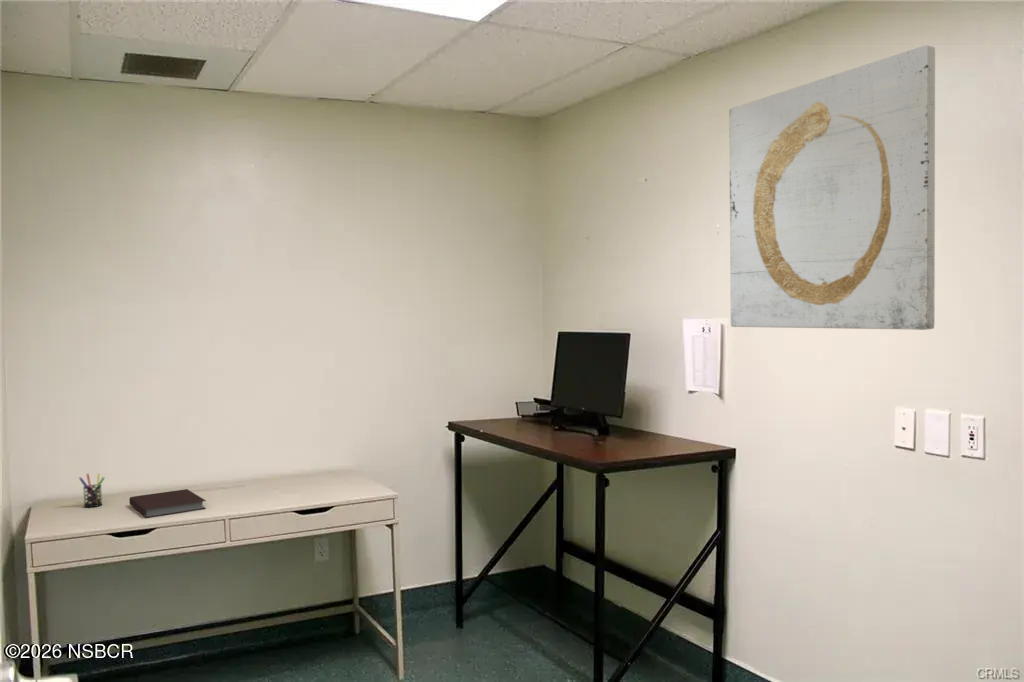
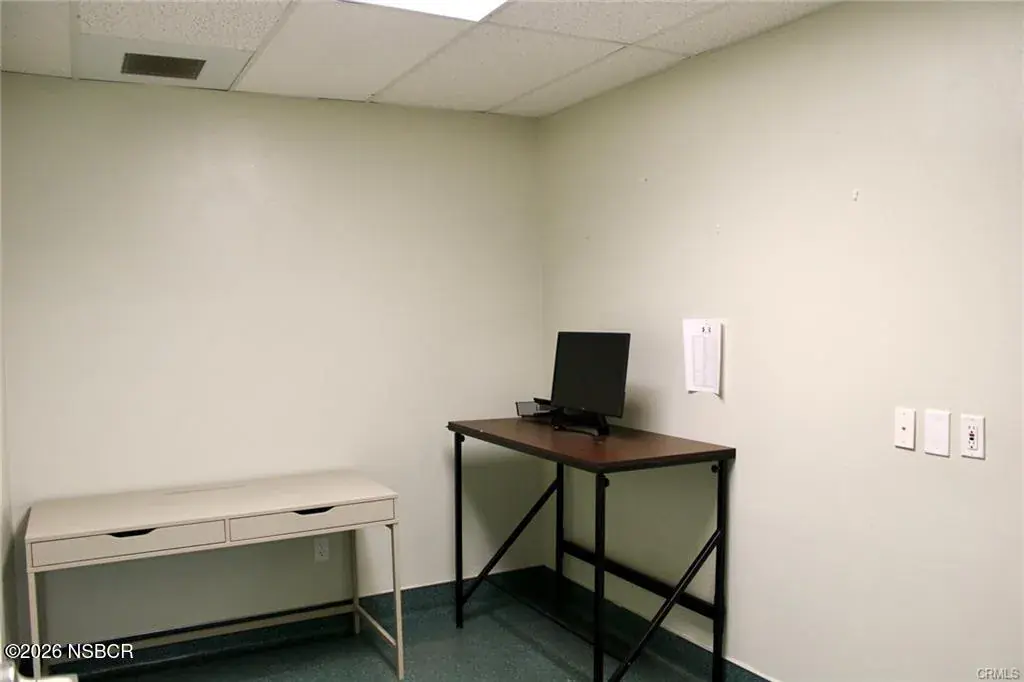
- wall art (819, 205)
- notebook (167, 502)
- pen holder (93, 488)
